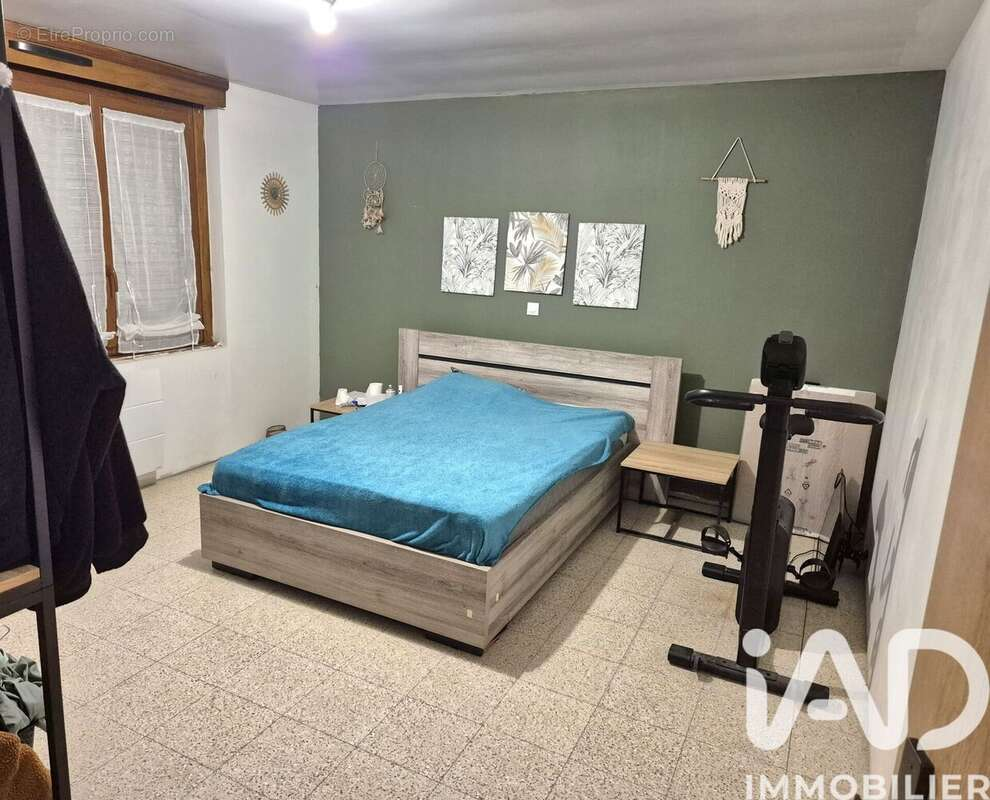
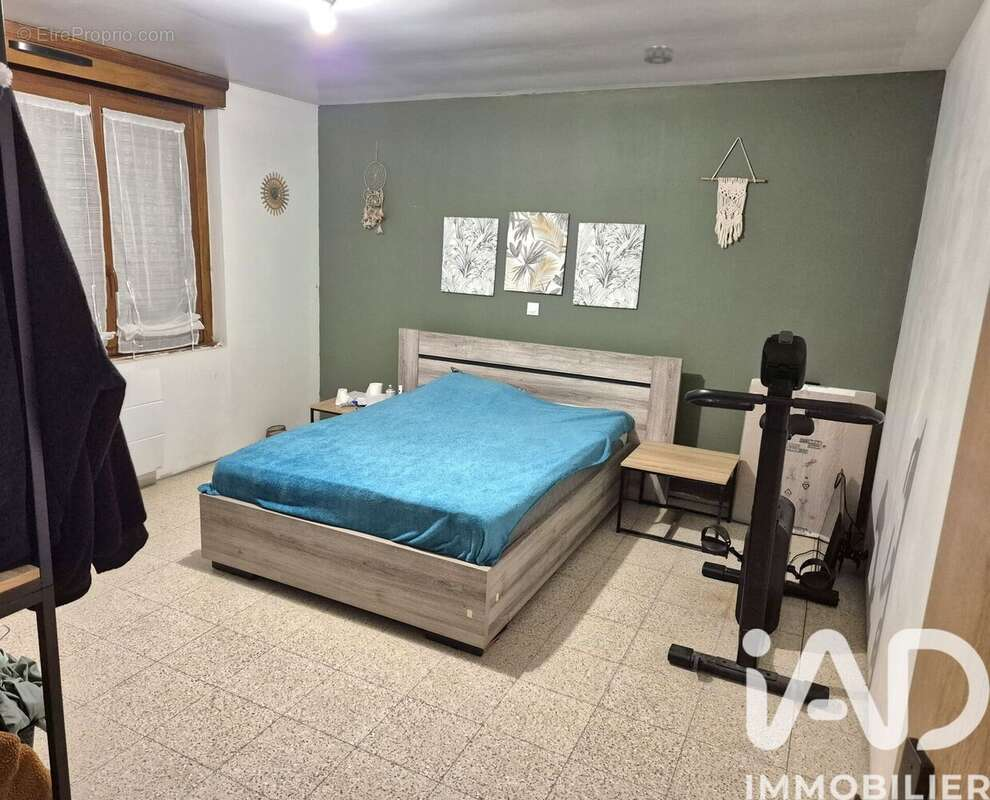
+ smoke detector (658, 54)
